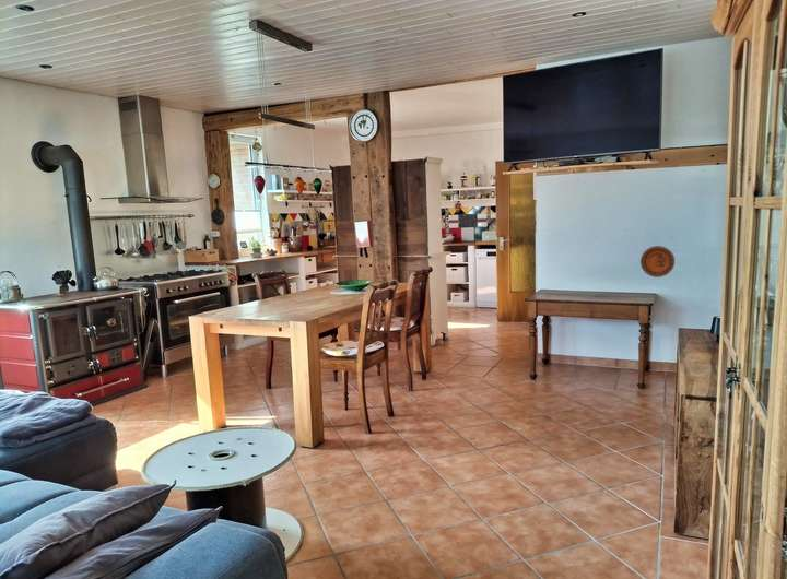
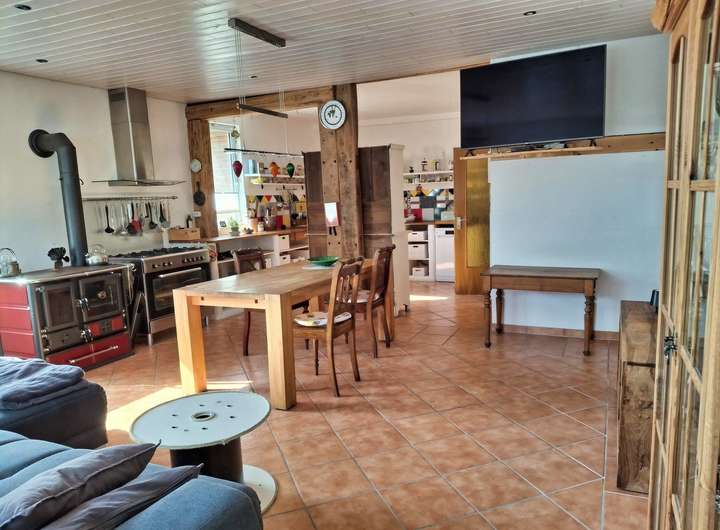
- decorative plate (657, 261)
